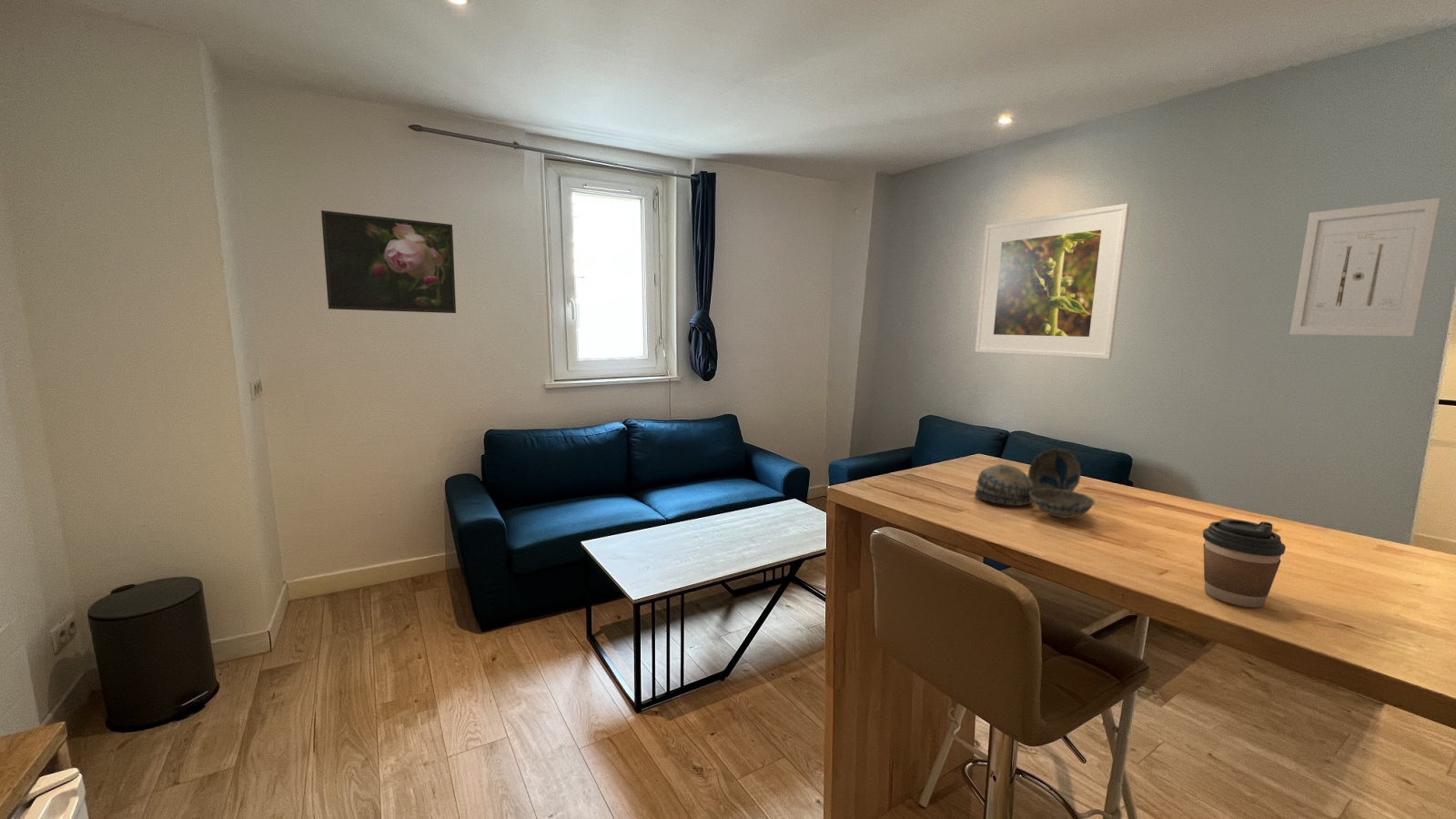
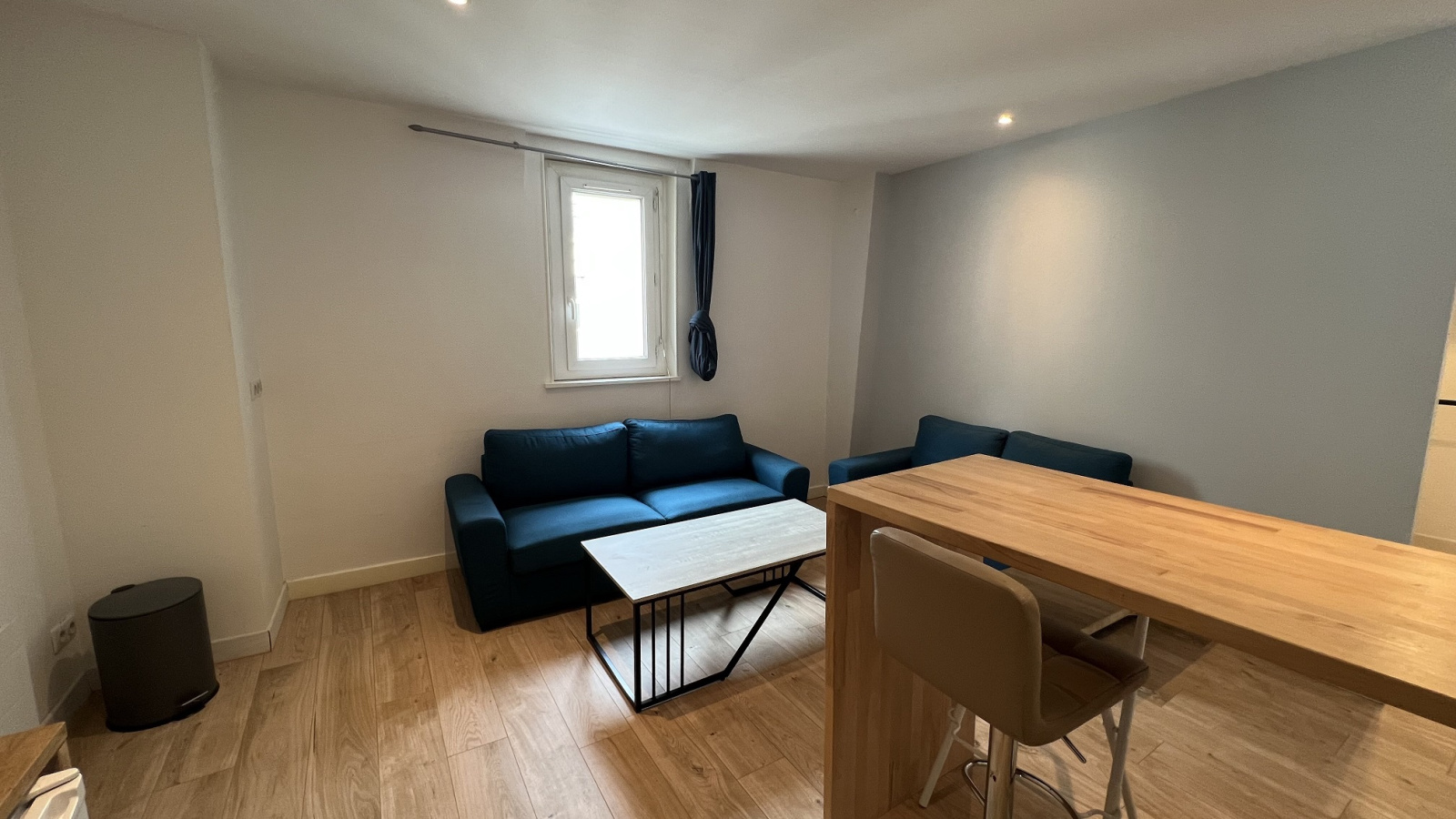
- decorative bowl (1033, 478)
- coffee cup (1239, 558)
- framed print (392, 265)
- wall art (1359, 271)
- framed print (1043, 286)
